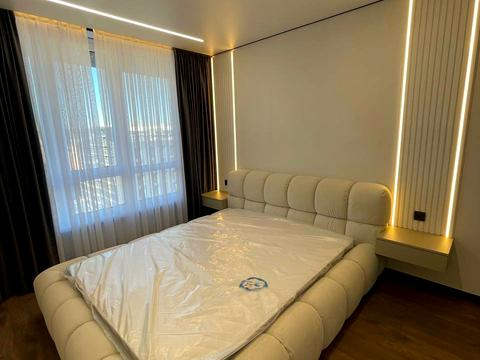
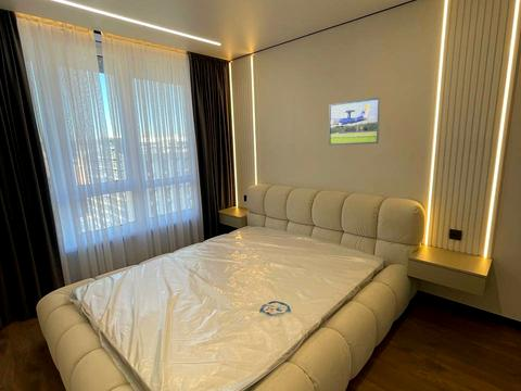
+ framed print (352, 123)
